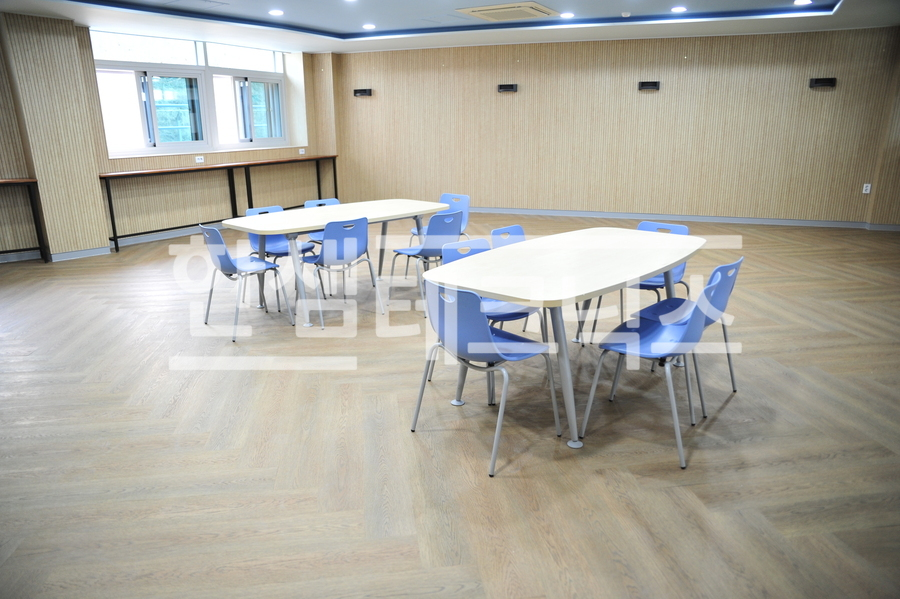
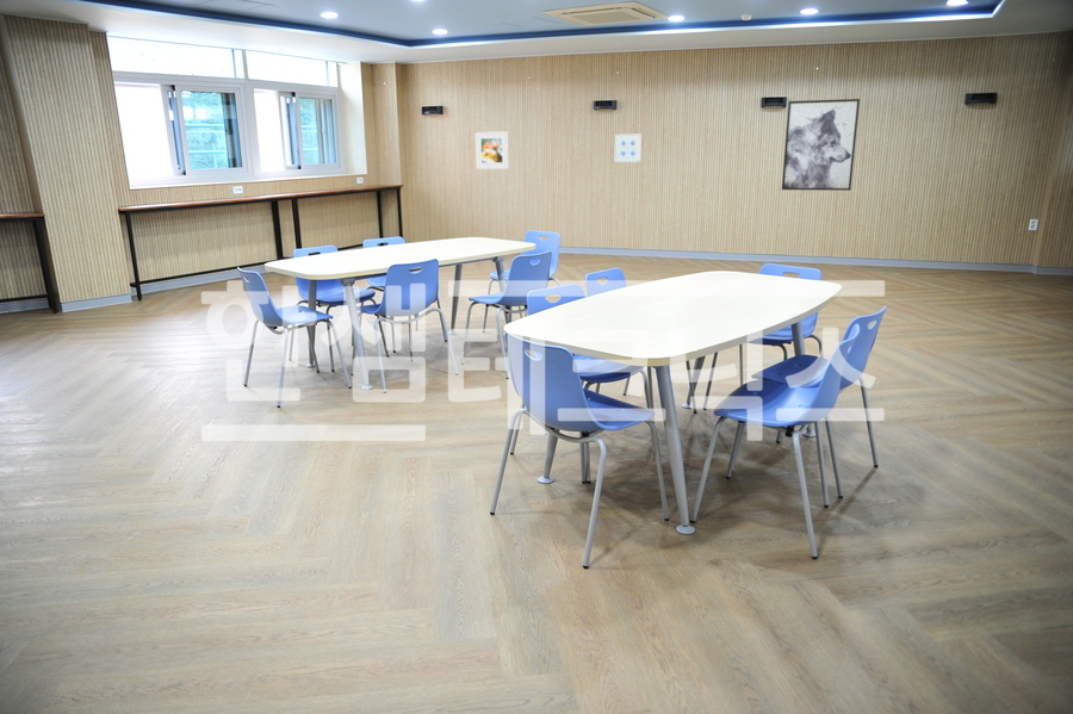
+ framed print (491, 150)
+ wall art (819, 145)
+ wall art (627, 148)
